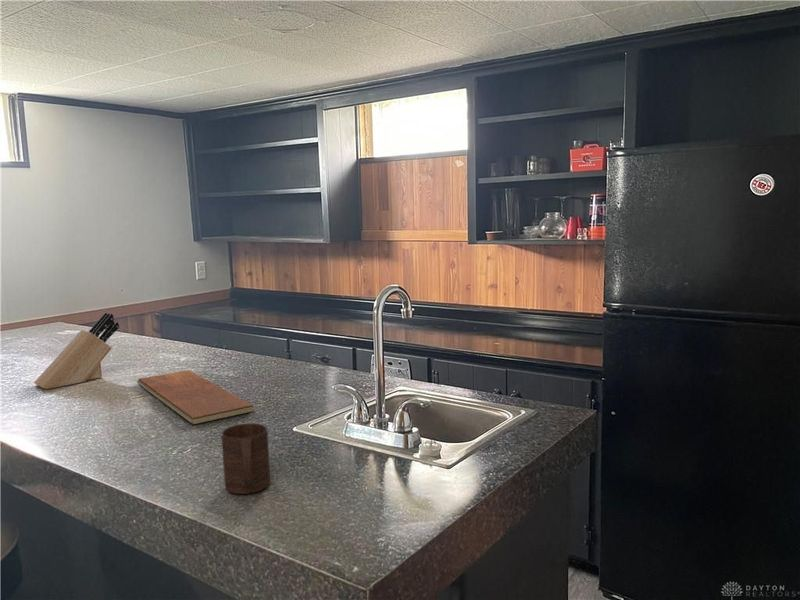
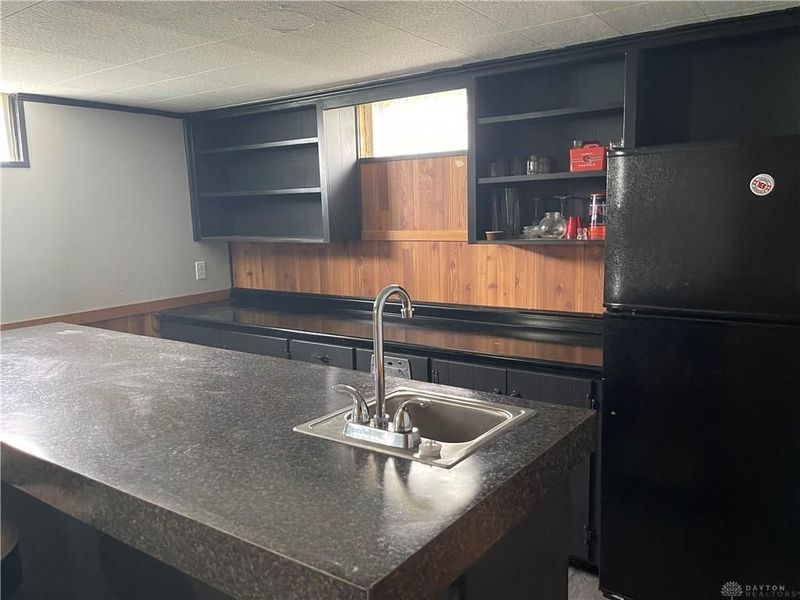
- cup (248, 460)
- knife block (78, 348)
- chopping board (190, 393)
